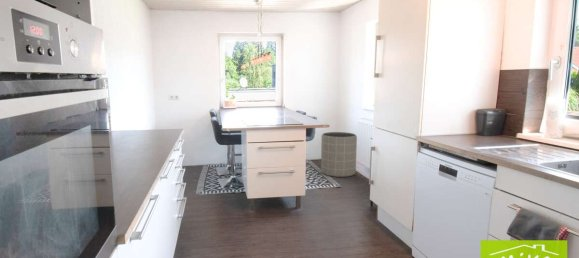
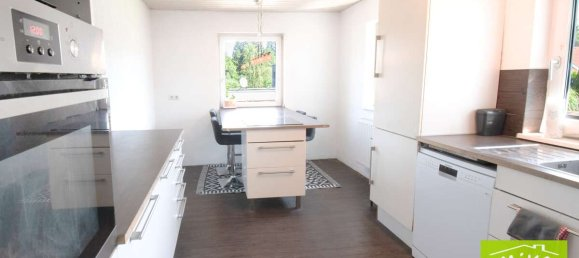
- trash can (338, 153)
